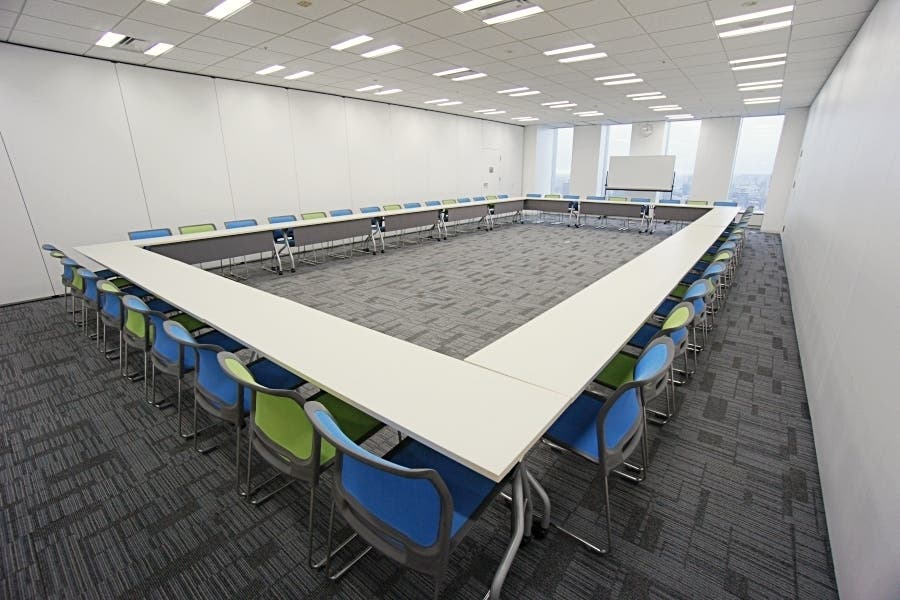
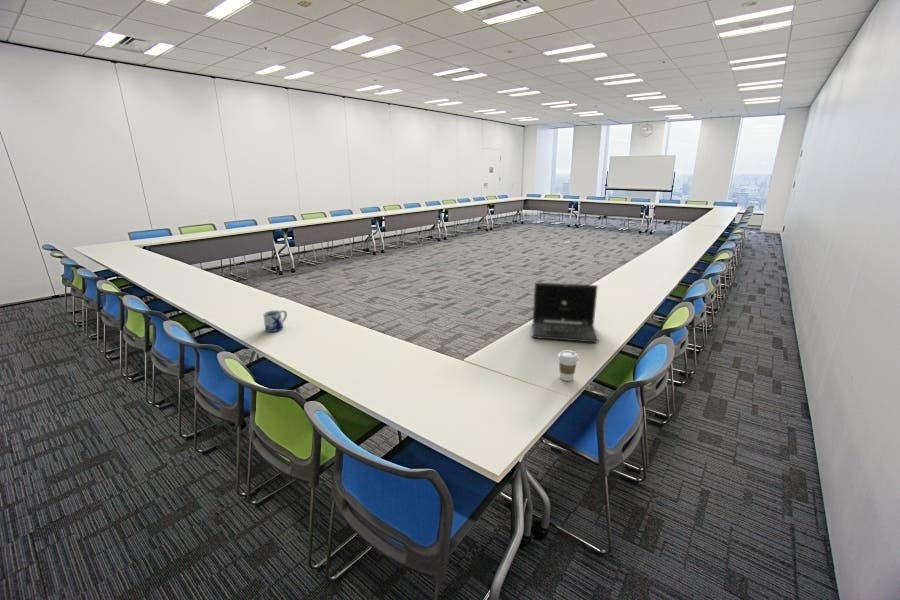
+ coffee cup (567, 365)
+ laptop (565, 311)
+ mug (275, 320)
